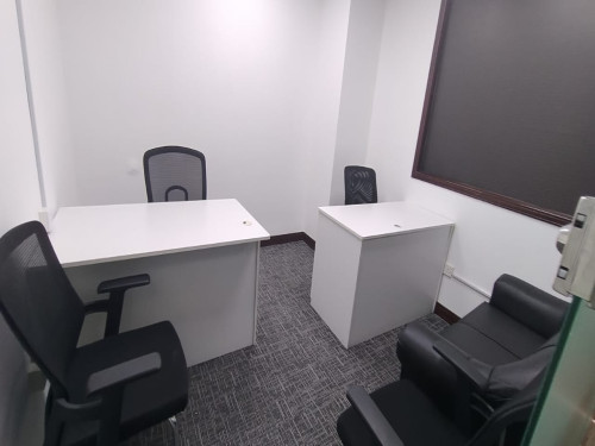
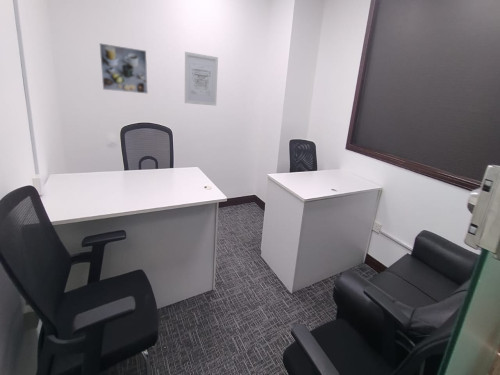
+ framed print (124, 70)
+ wall art (201, 80)
